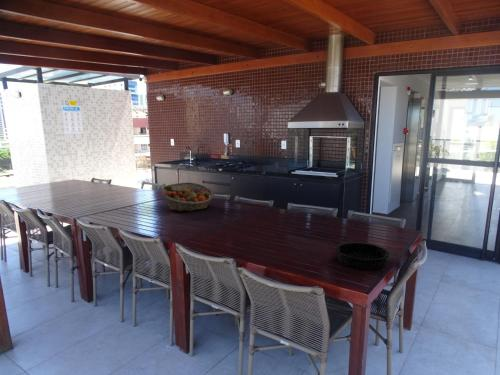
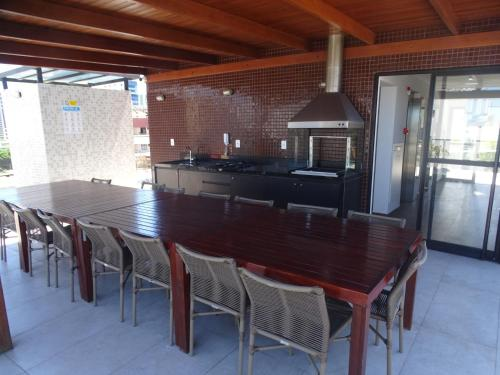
- baking pan (361, 255)
- fruit basket (188, 196)
